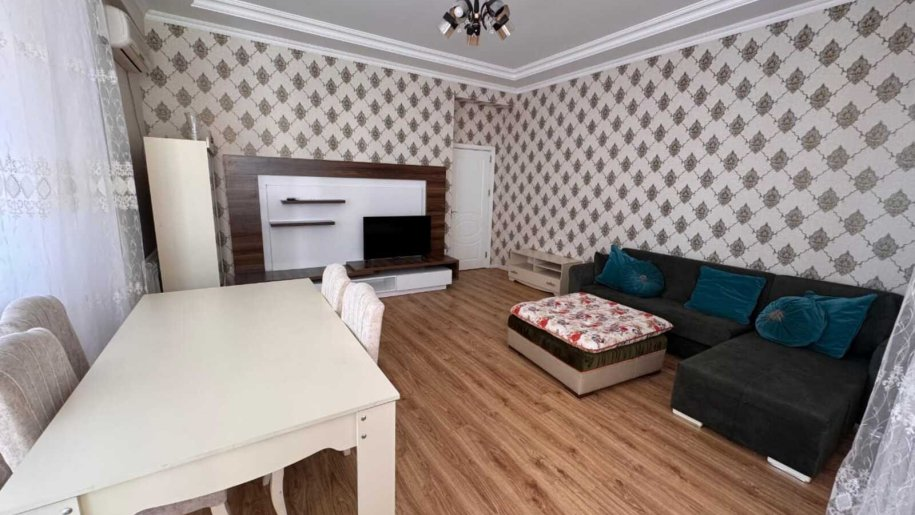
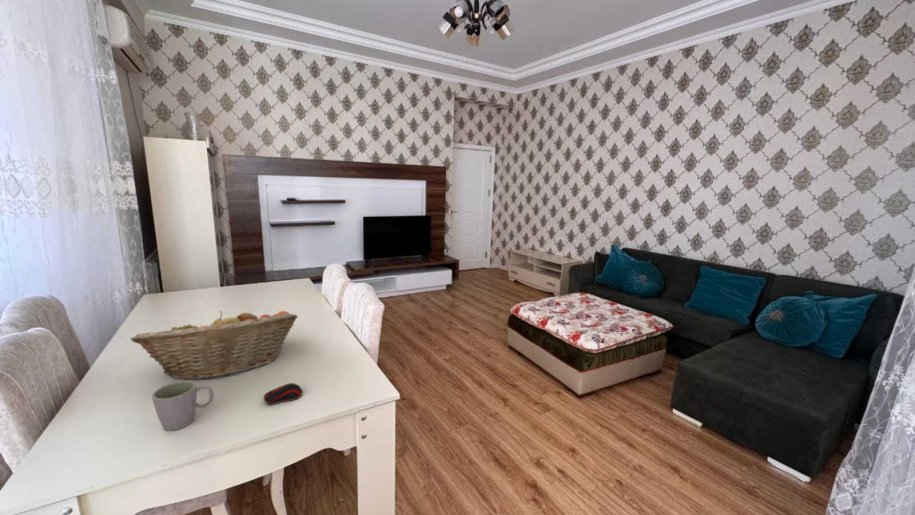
+ mug (185, 404)
+ computer mouse (282, 391)
+ fruit basket (223, 336)
